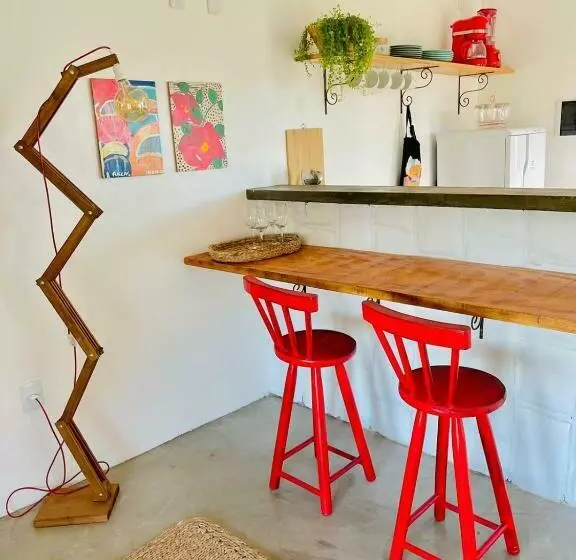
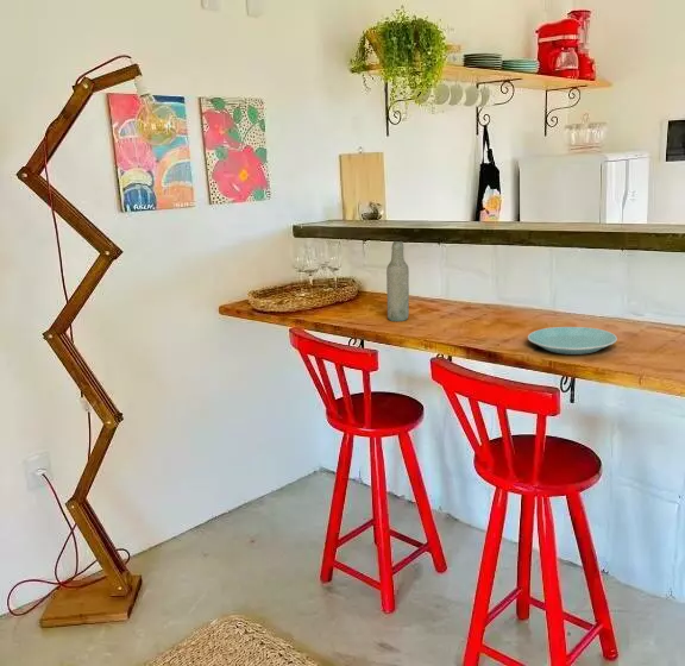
+ plate (571, 341)
+ bottle (397, 281)
